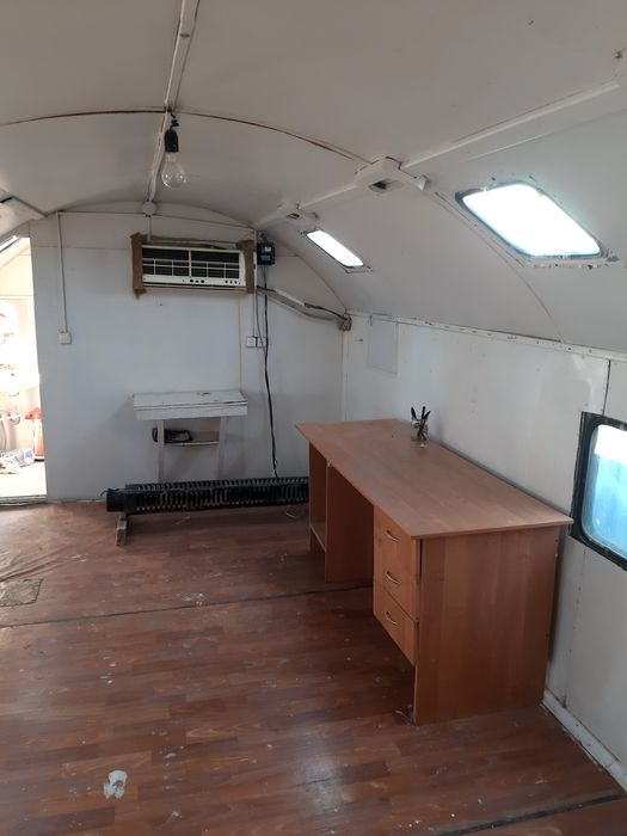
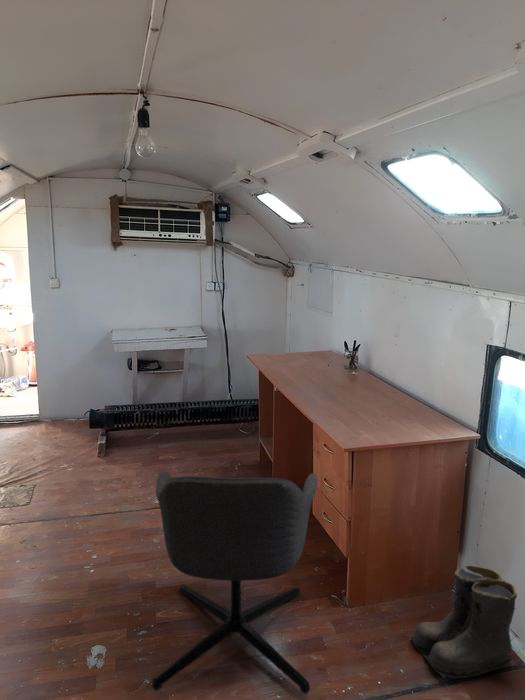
+ chair (235, 545)
+ boots (463, 617)
